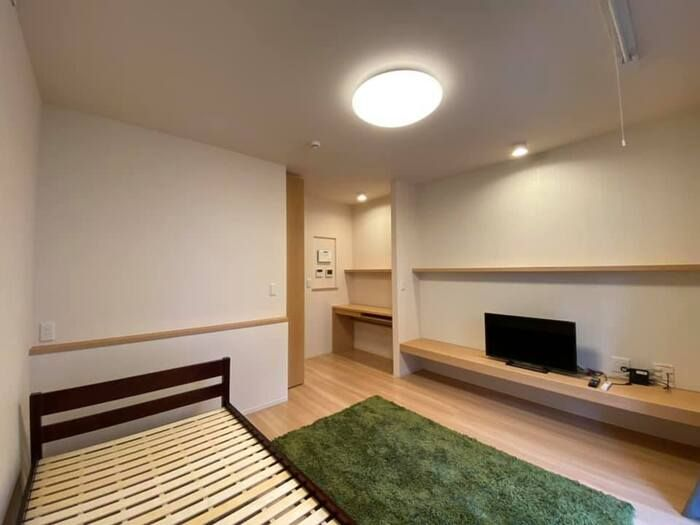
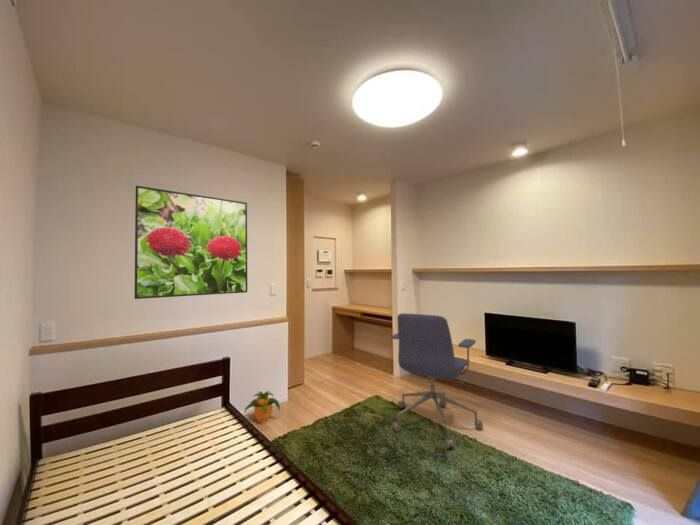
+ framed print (197, 244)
+ office chair (432, 365)
+ potted plant (261, 405)
